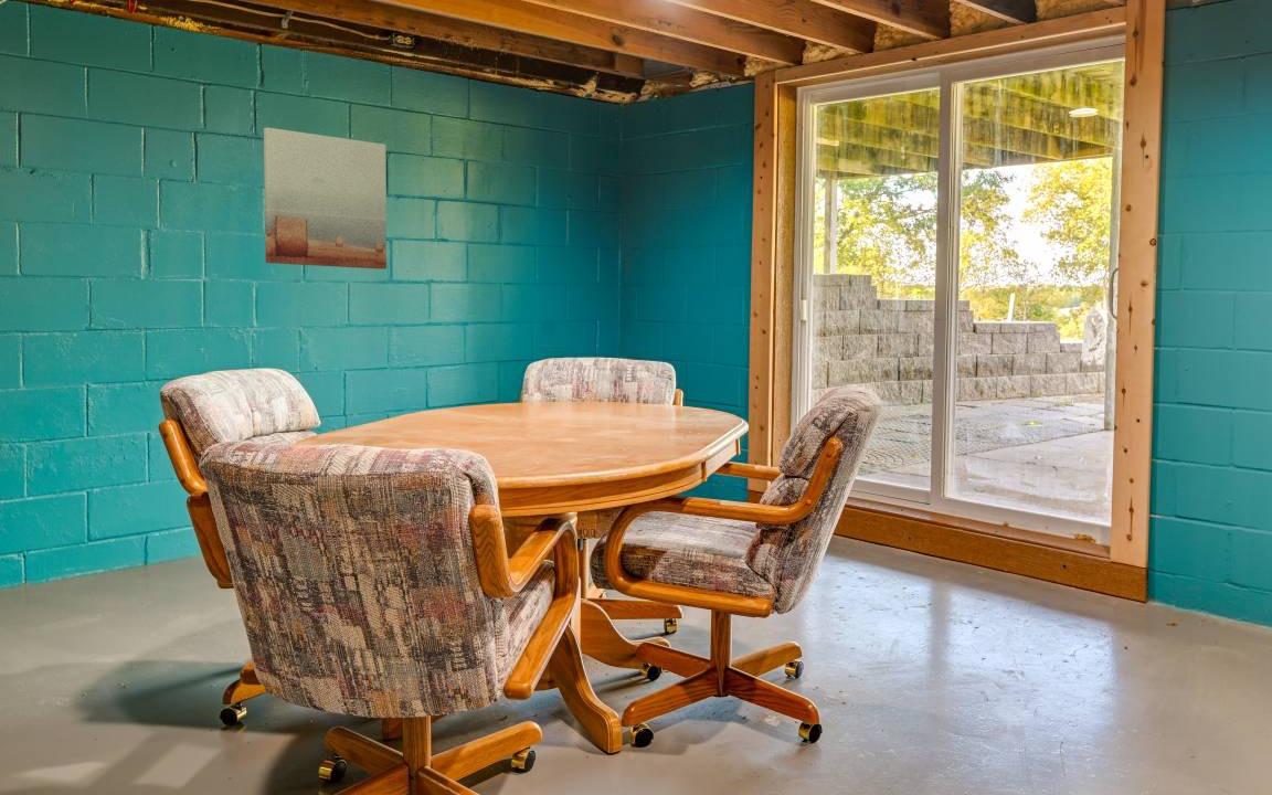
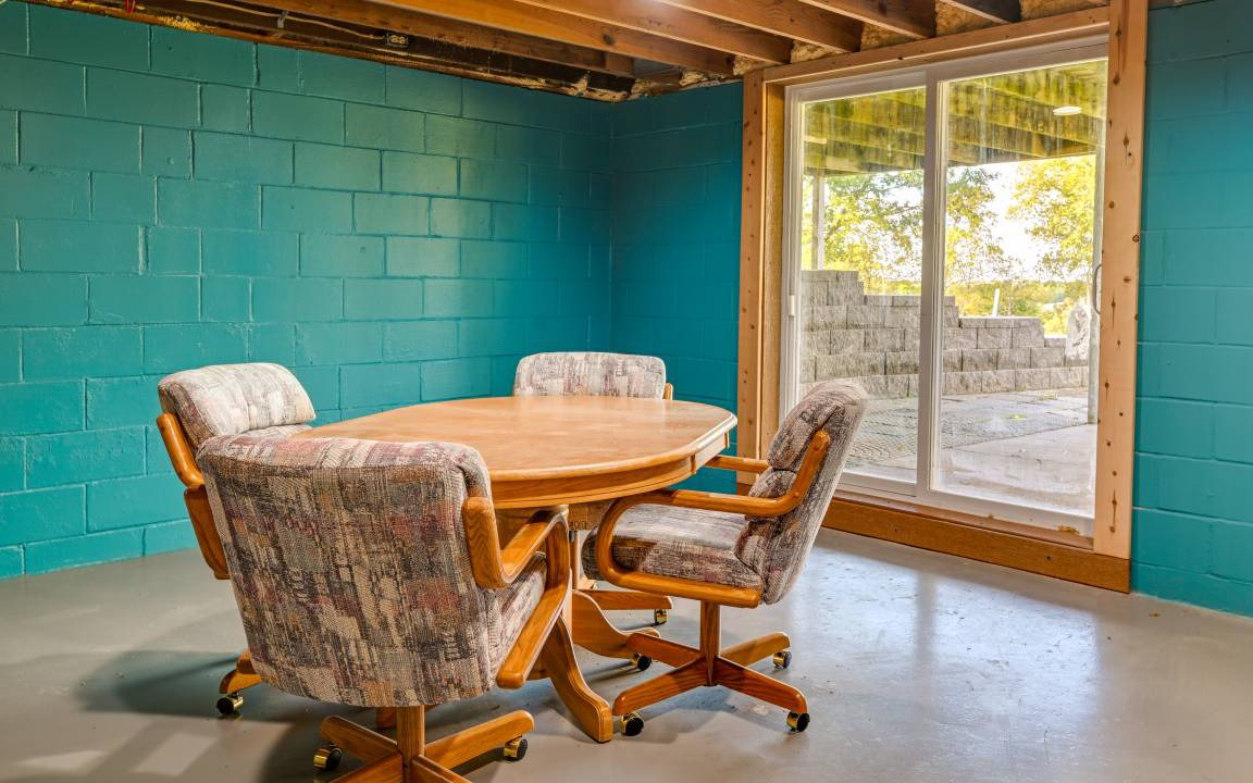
- wall art (327, 201)
